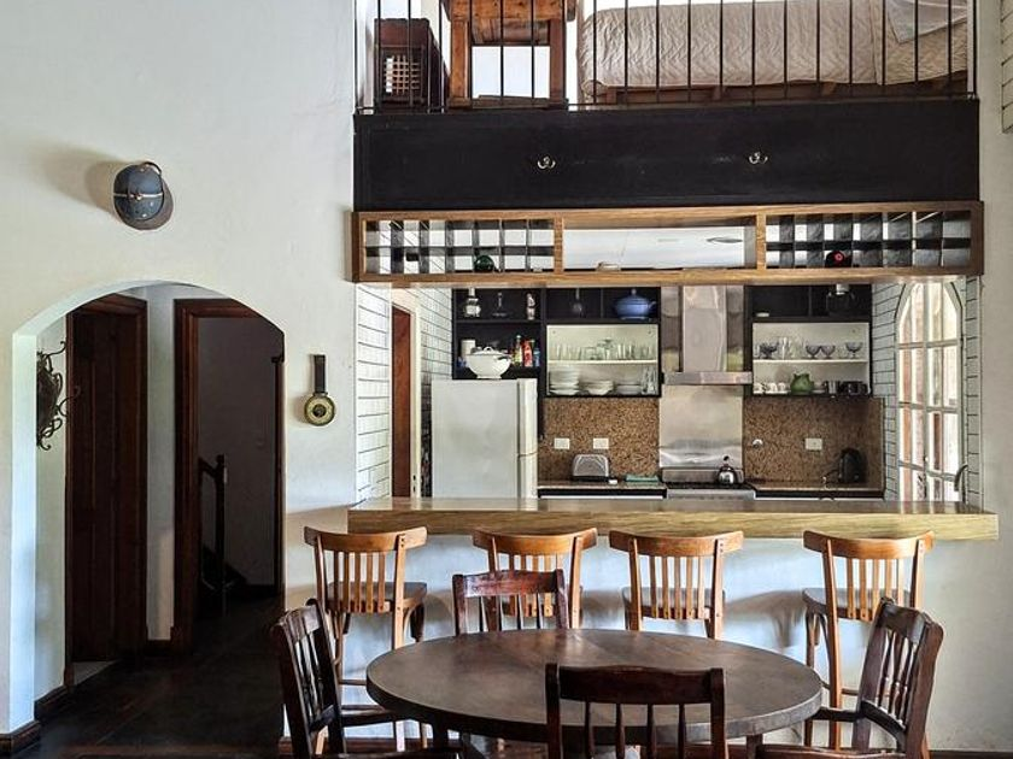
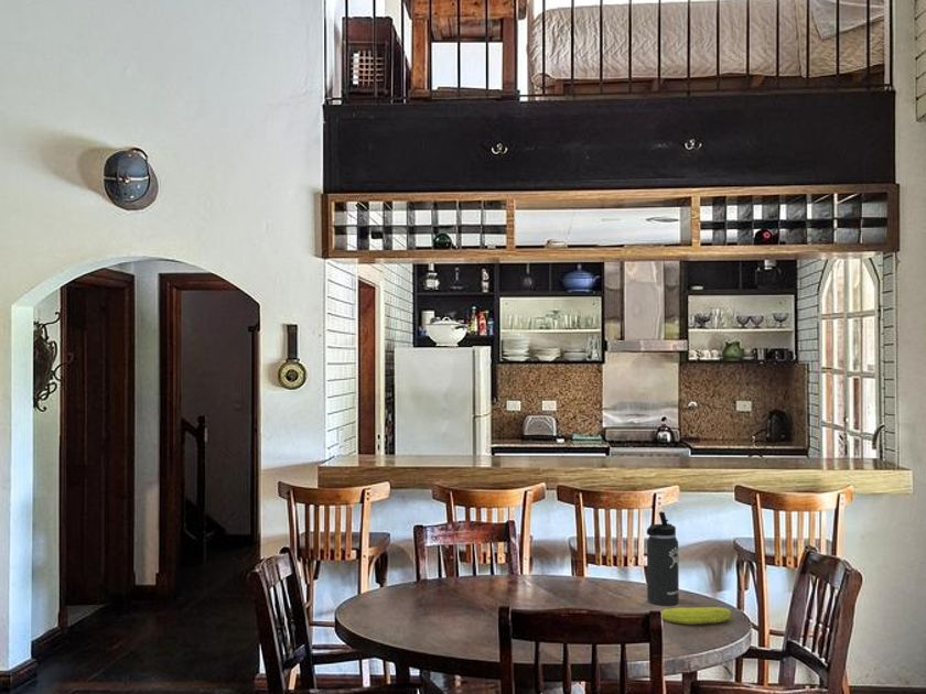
+ thermos bottle (660, 556)
+ fruit (694, 611)
